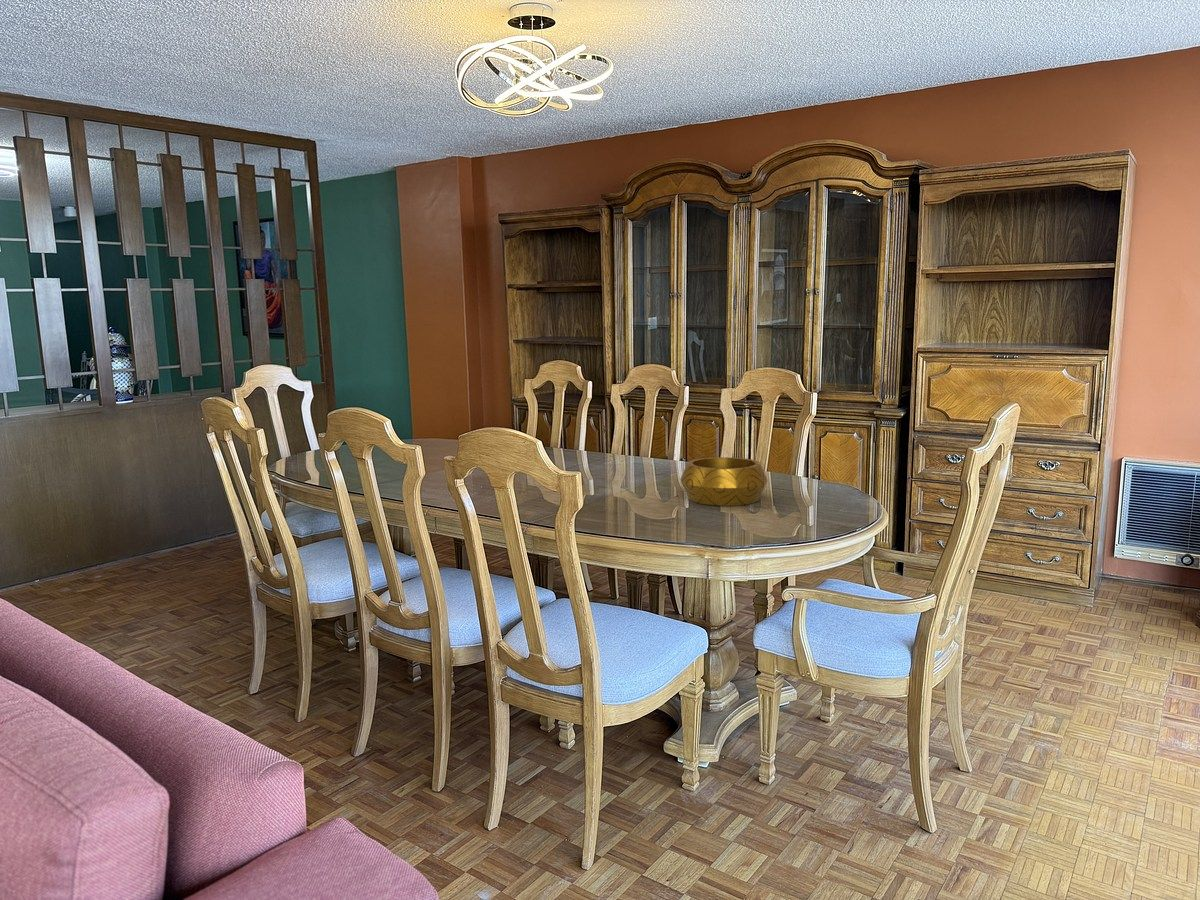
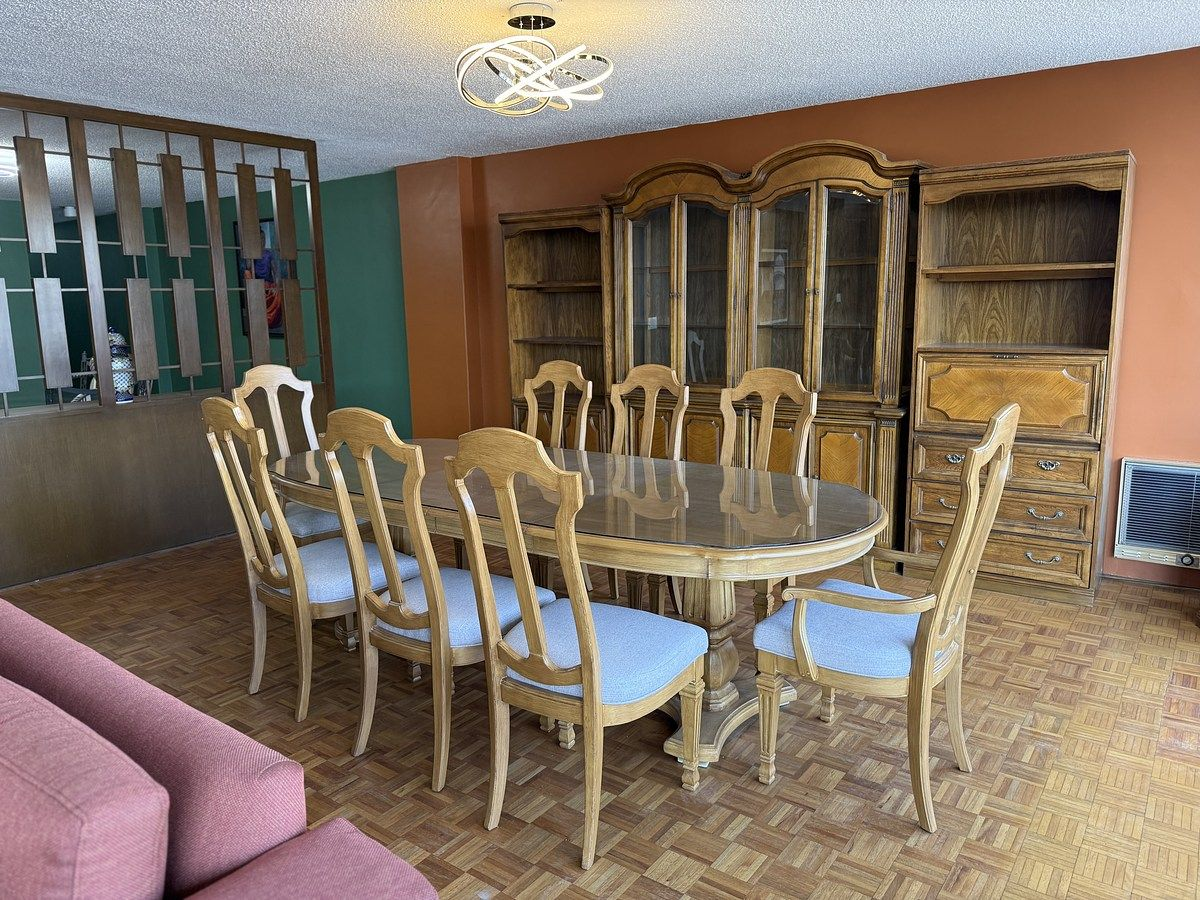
- decorative bowl (723, 480)
